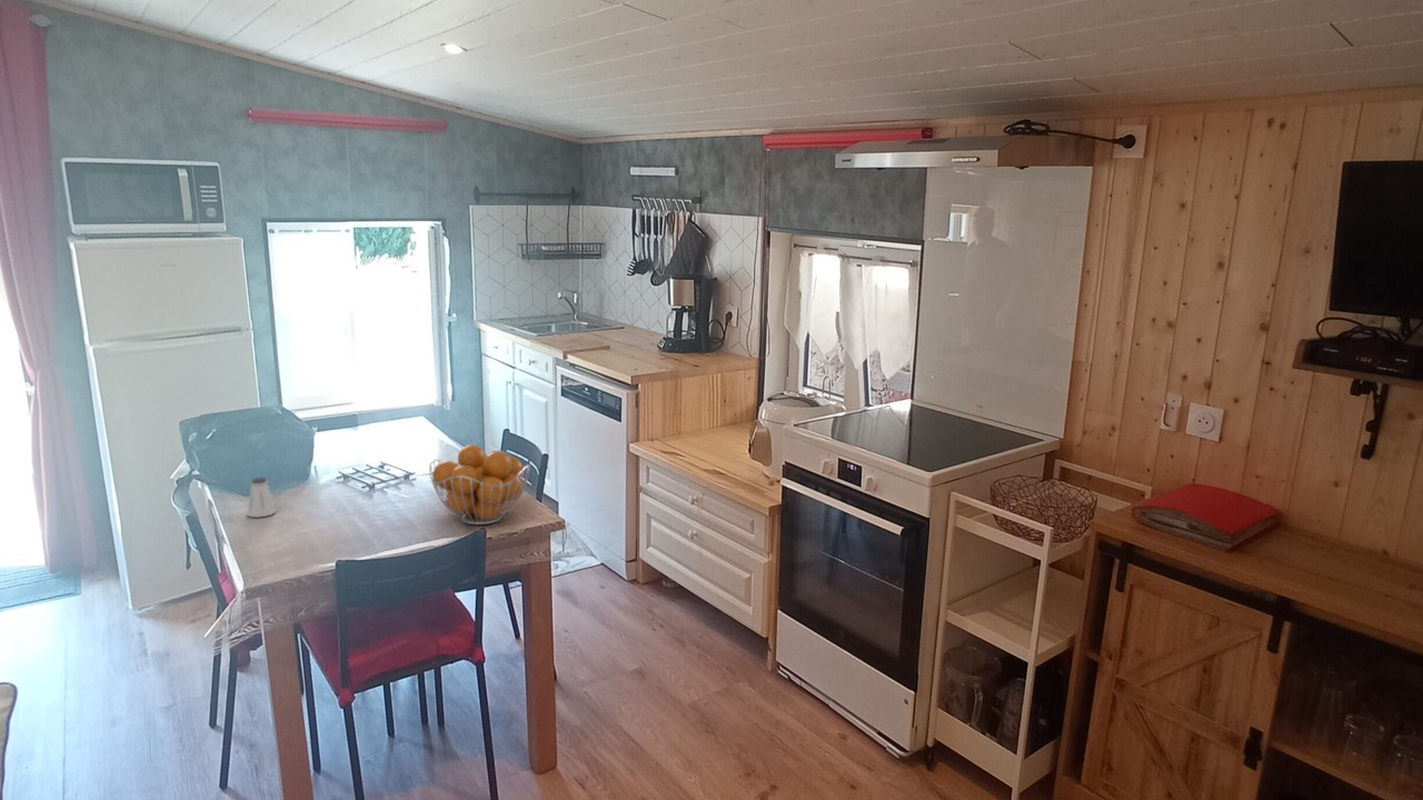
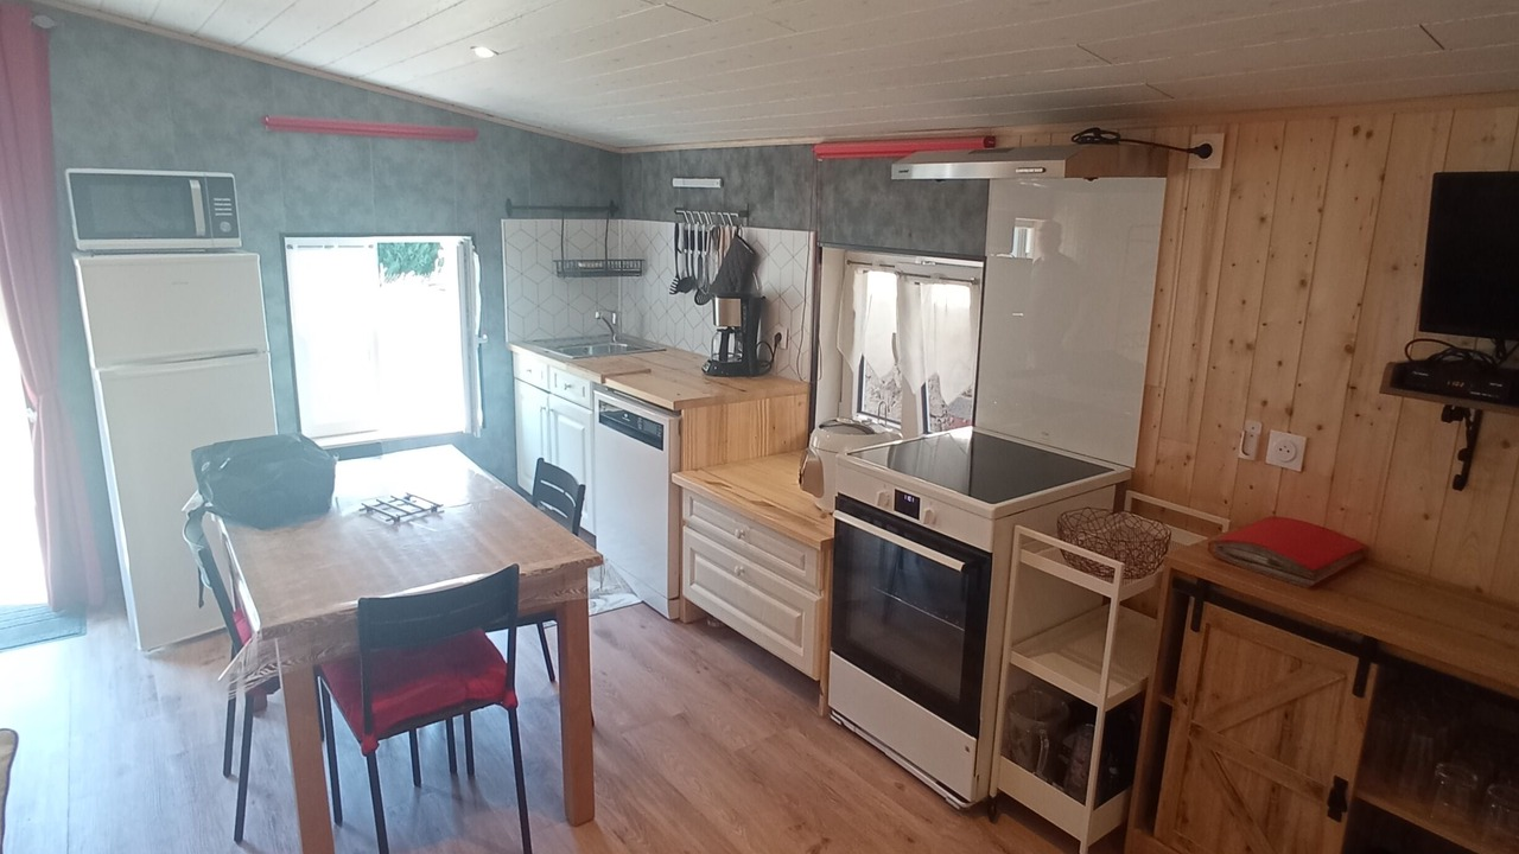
- fruit basket (480, 483)
- saltshaker (260, 496)
